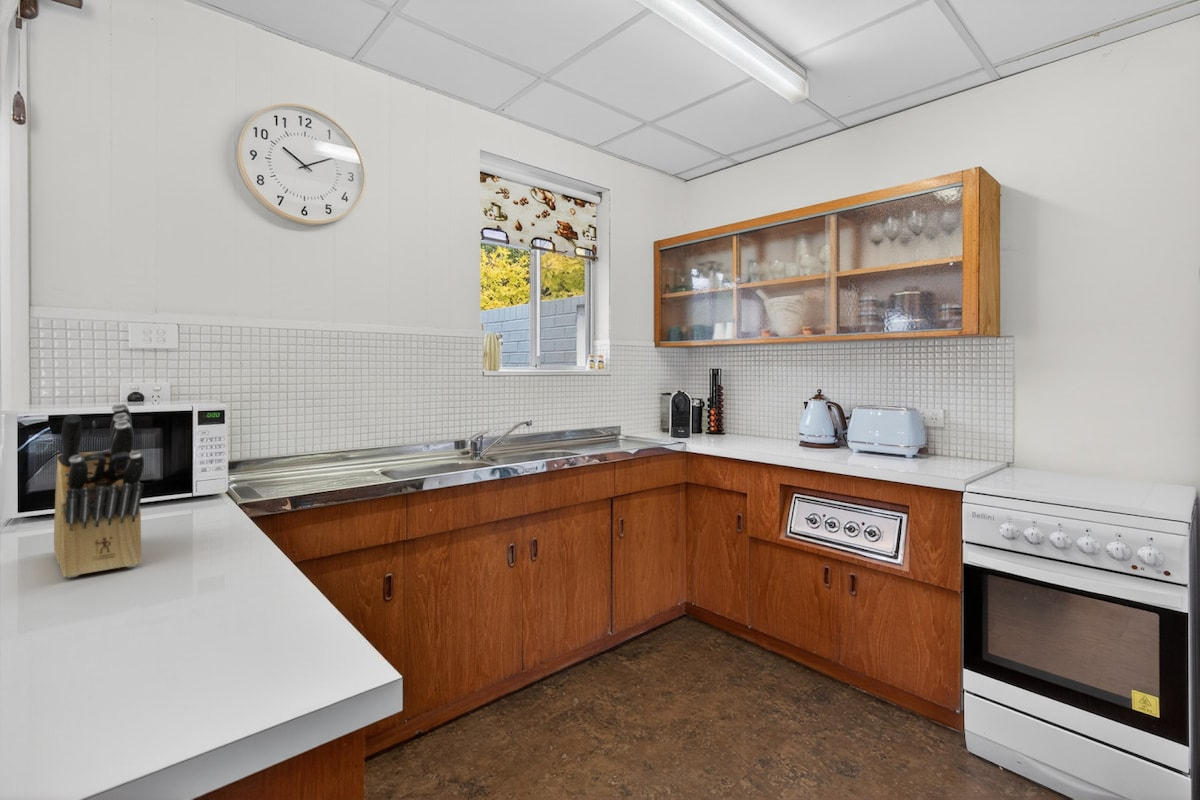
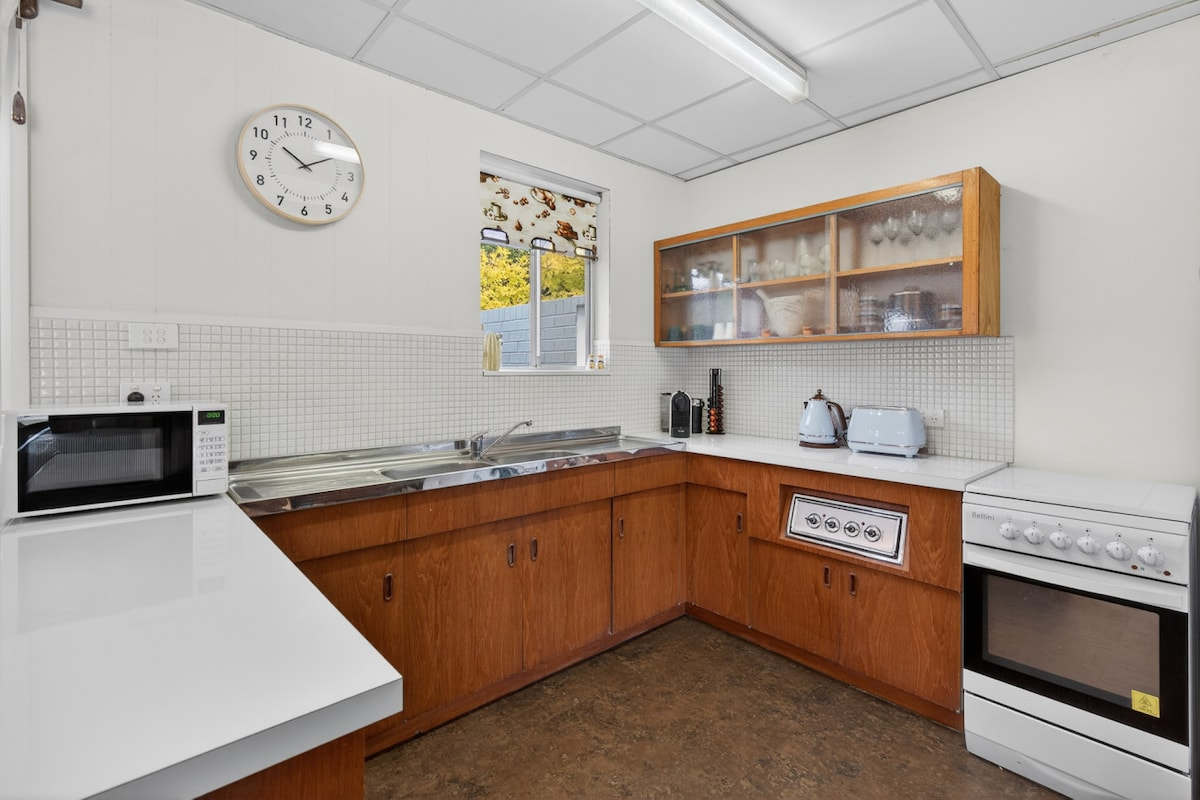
- knife block (97, 484)
